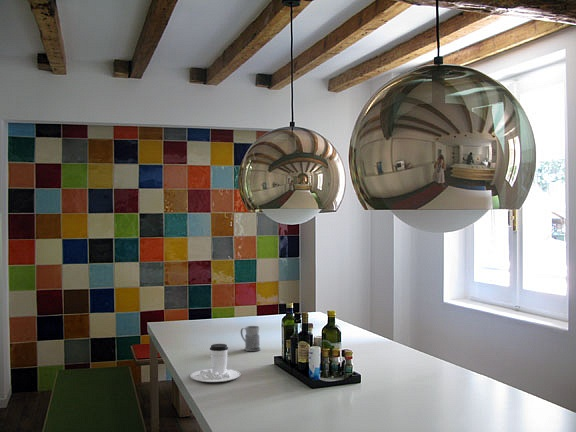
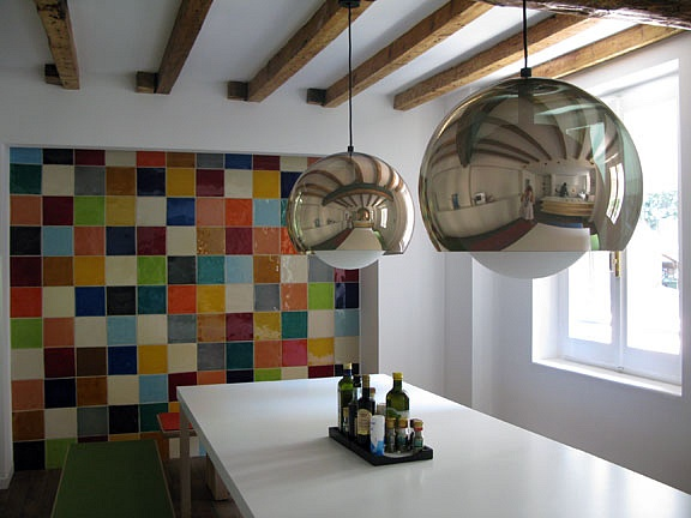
- coffee cup (215, 361)
- mug (249, 337)
